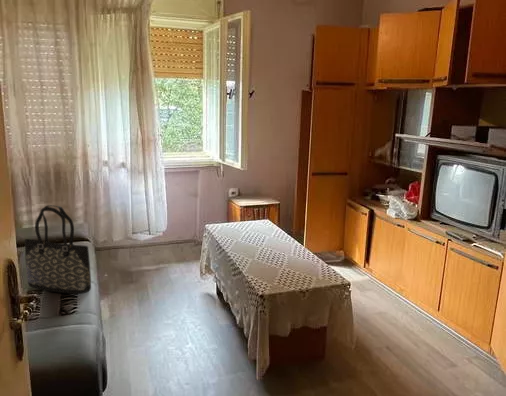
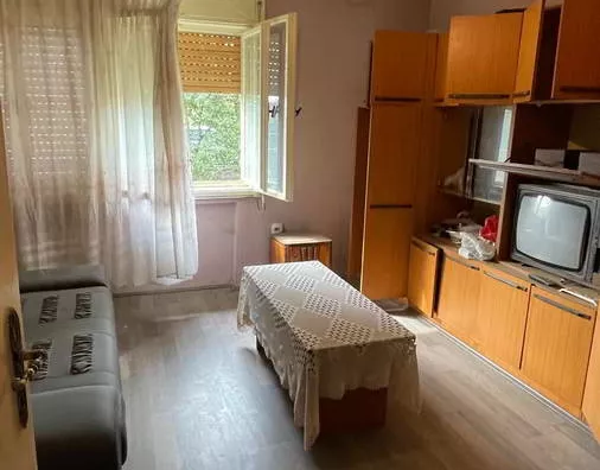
- tote bag (55, 248)
